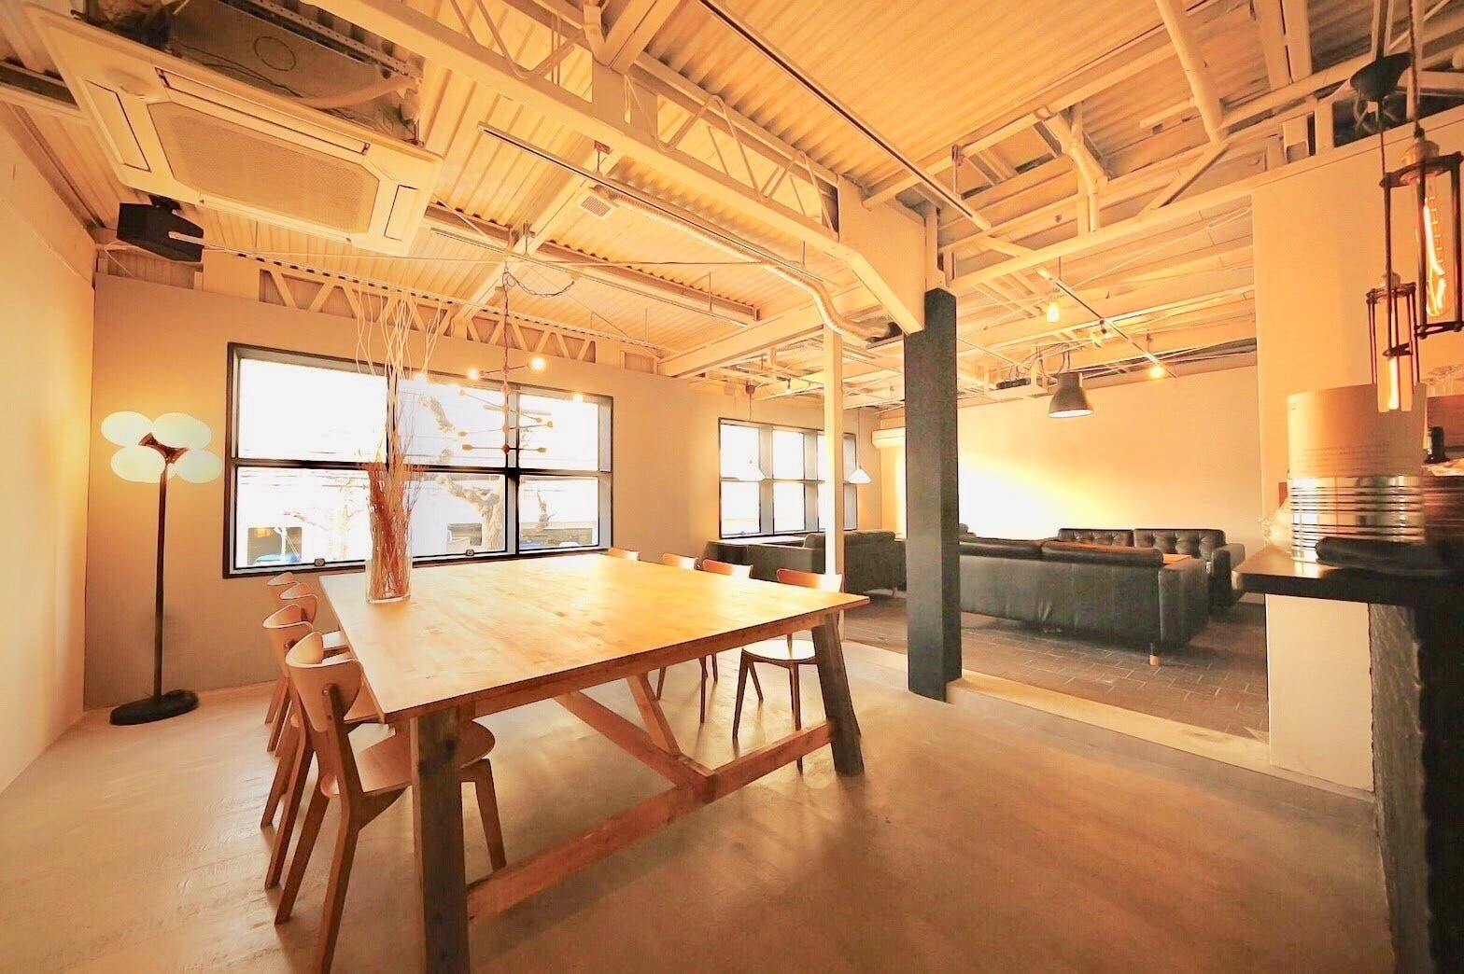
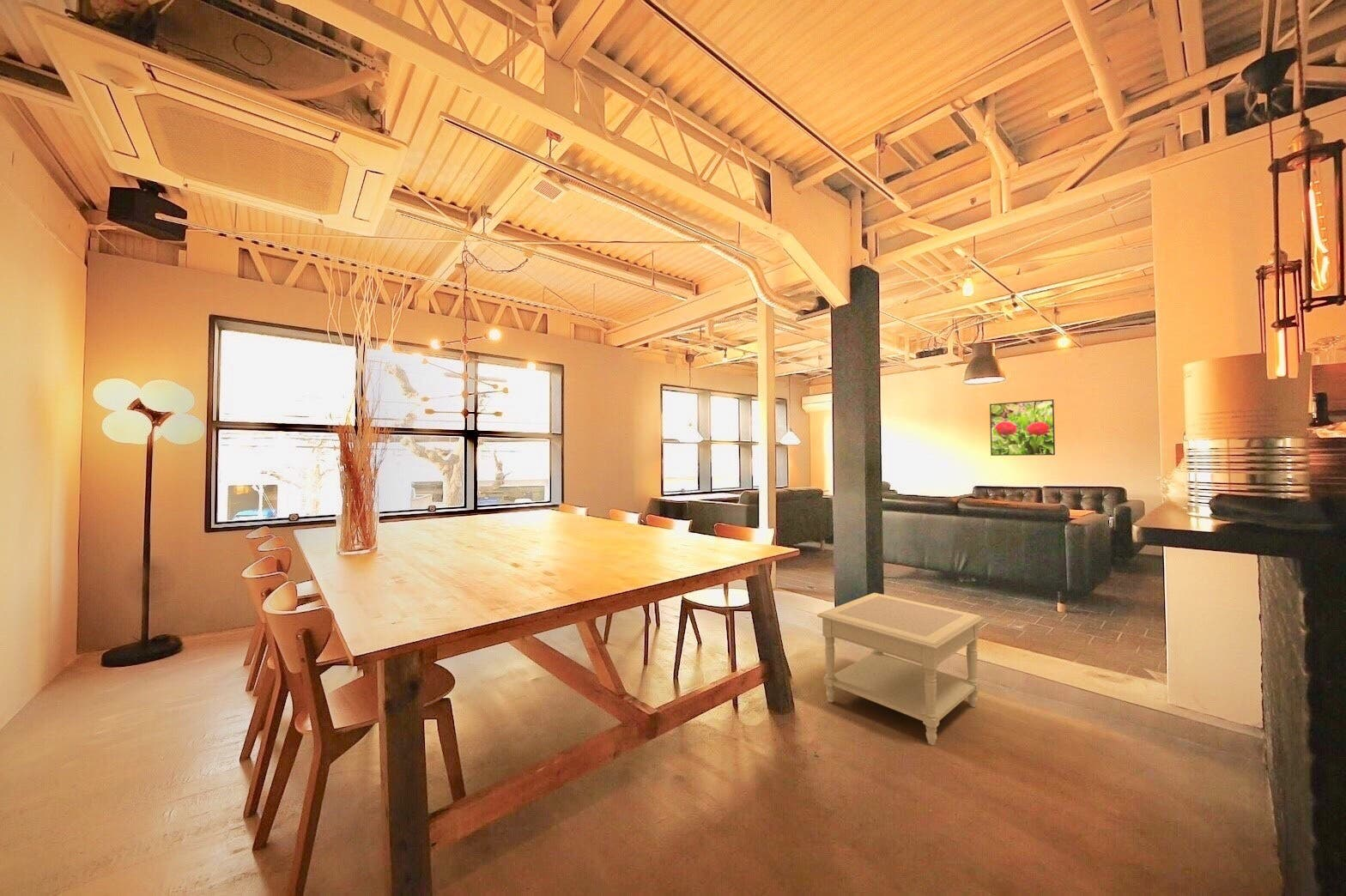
+ side table (900, 659)
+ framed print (1021, 428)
